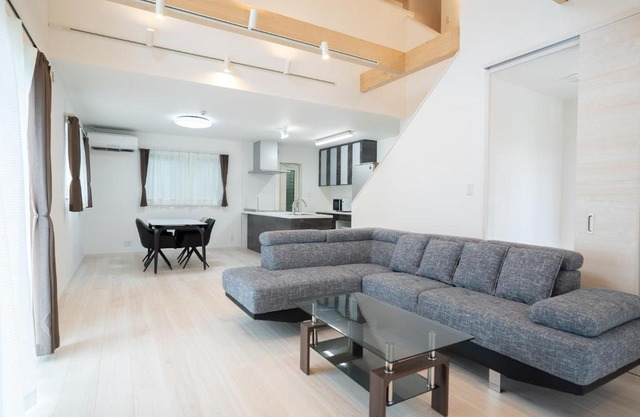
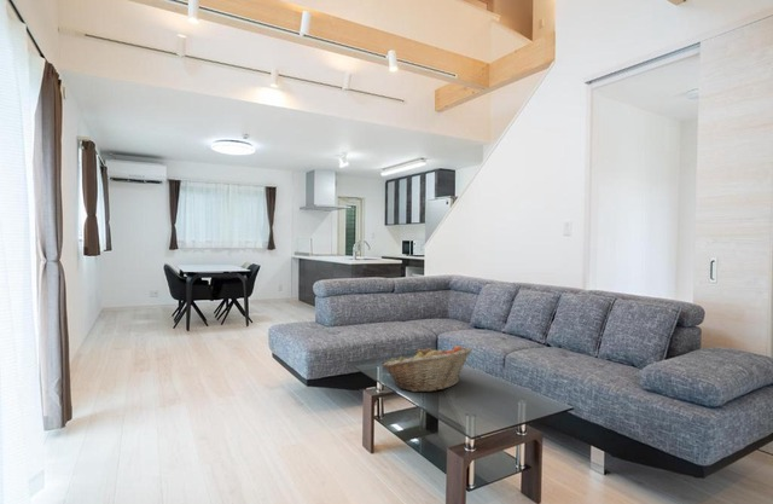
+ fruit basket (428, 364)
